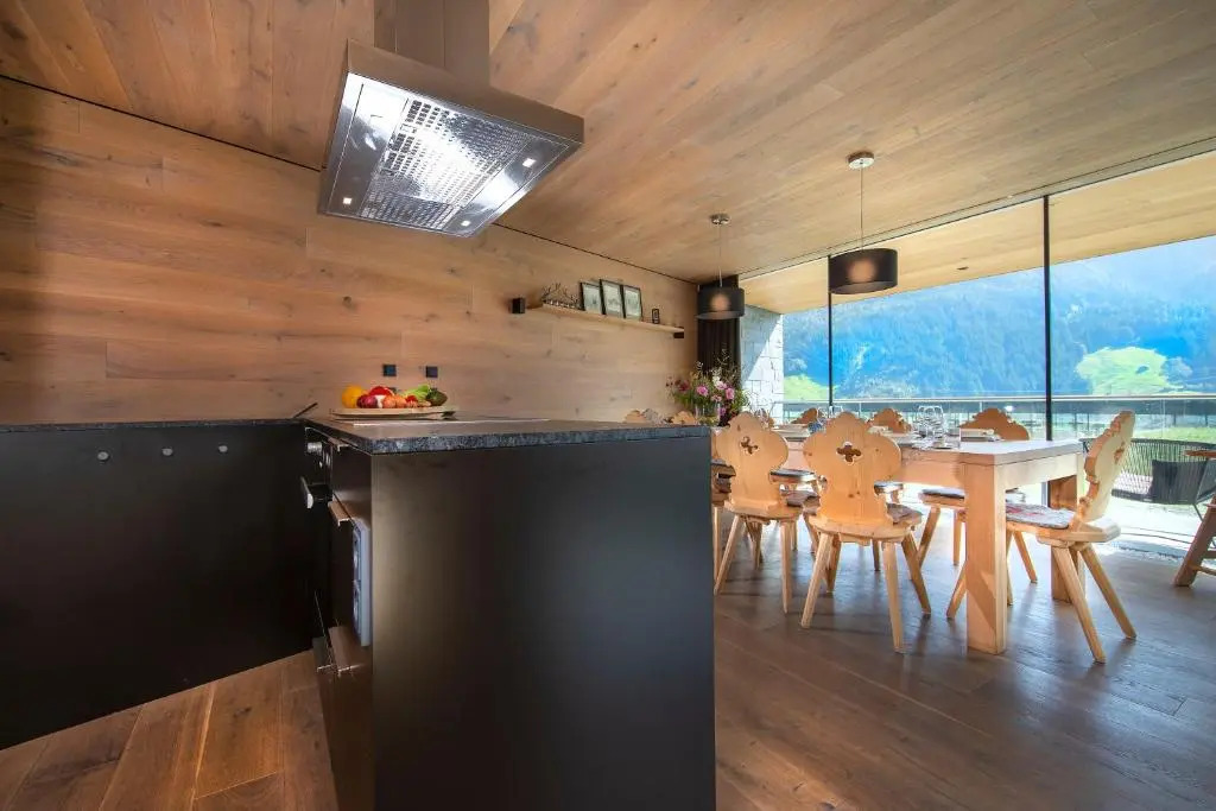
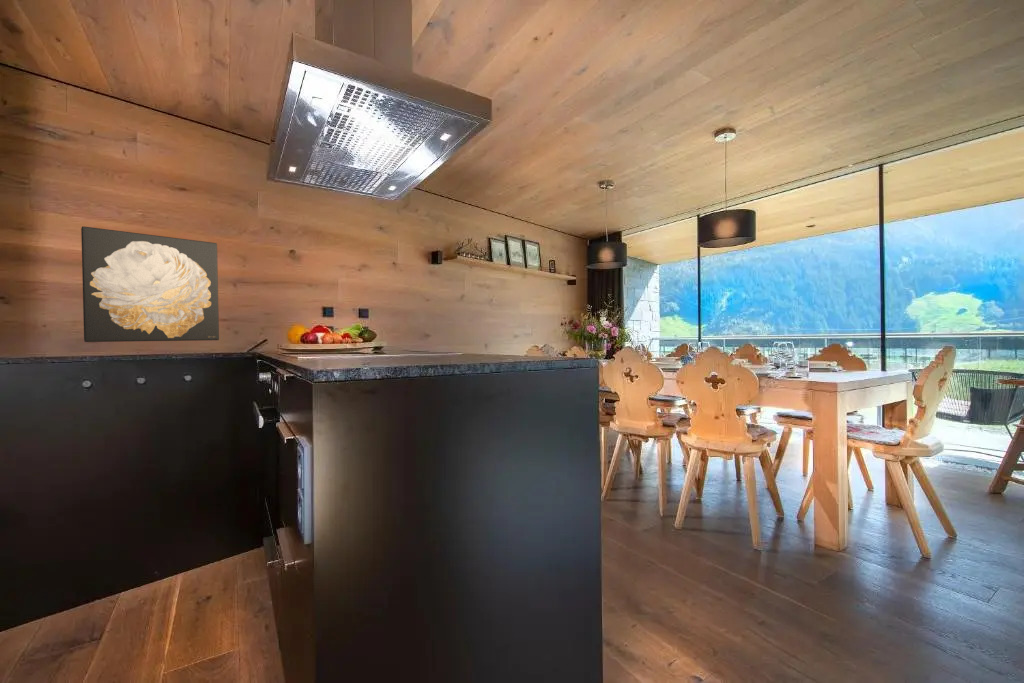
+ wall art (155, 288)
